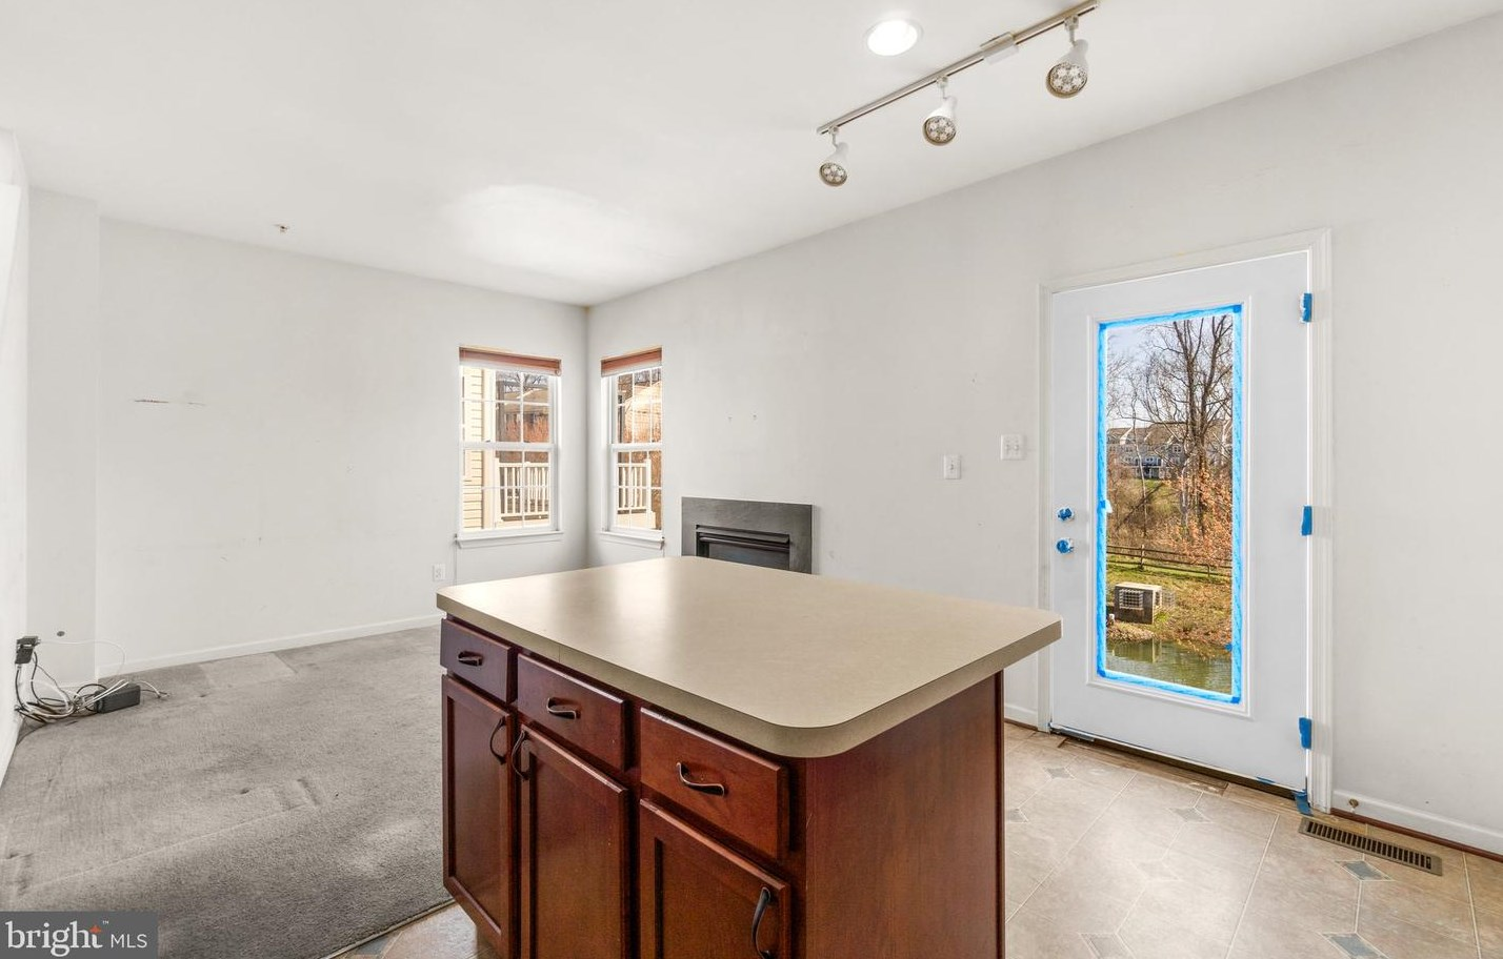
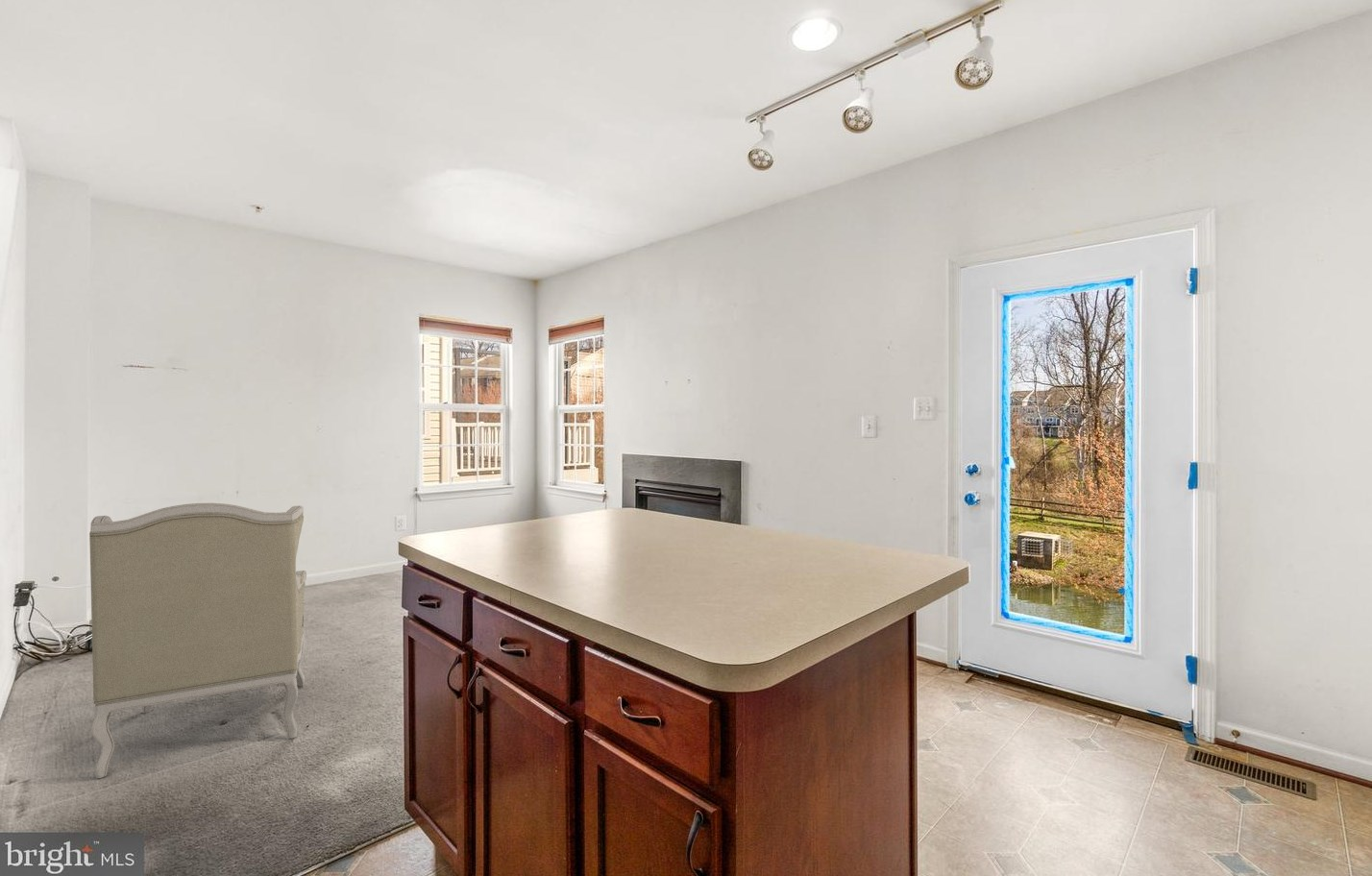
+ armchair (214, 611)
